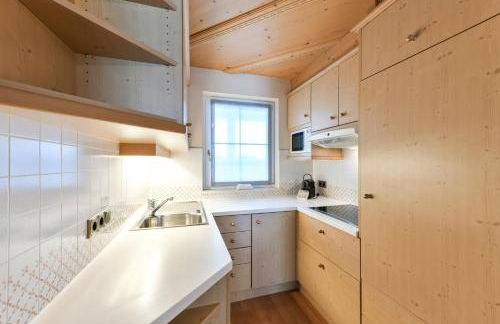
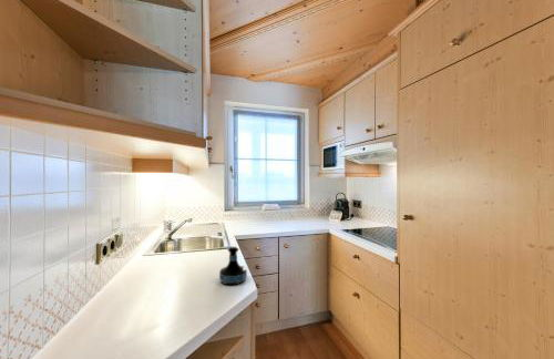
+ tequila bottle (233, 264)
